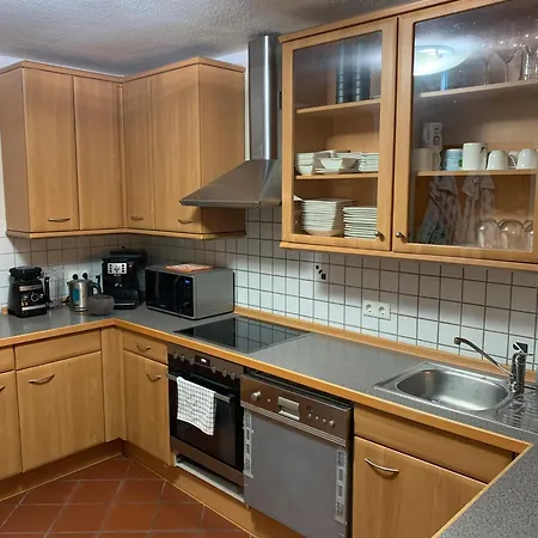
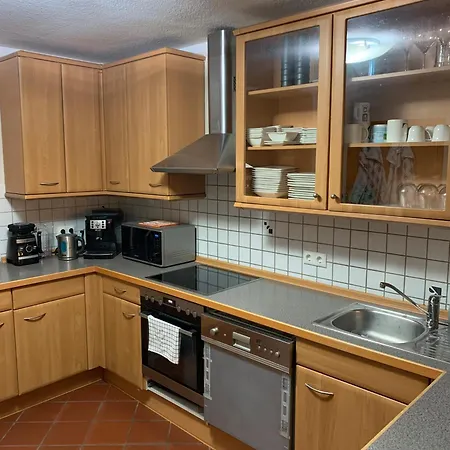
- bowl (100, 305)
